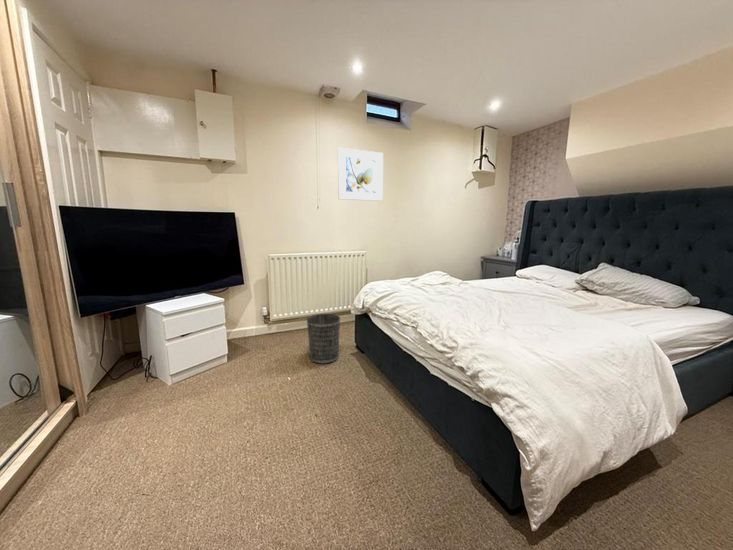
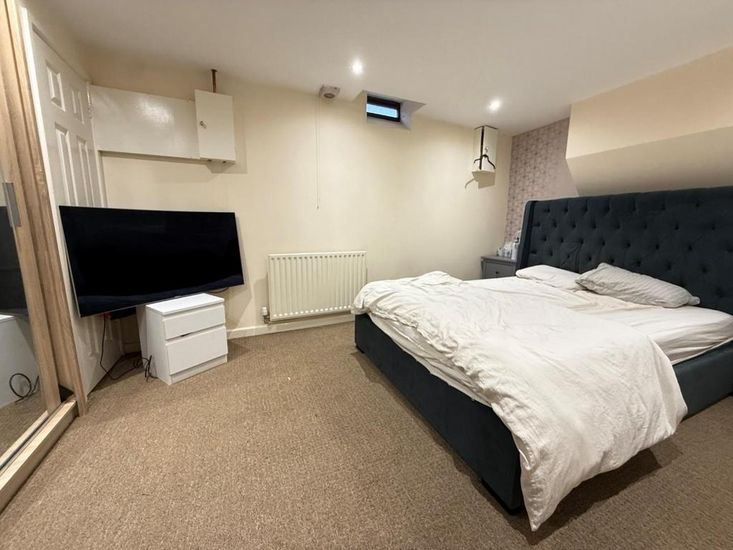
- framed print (361, 175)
- wastebasket (324, 338)
